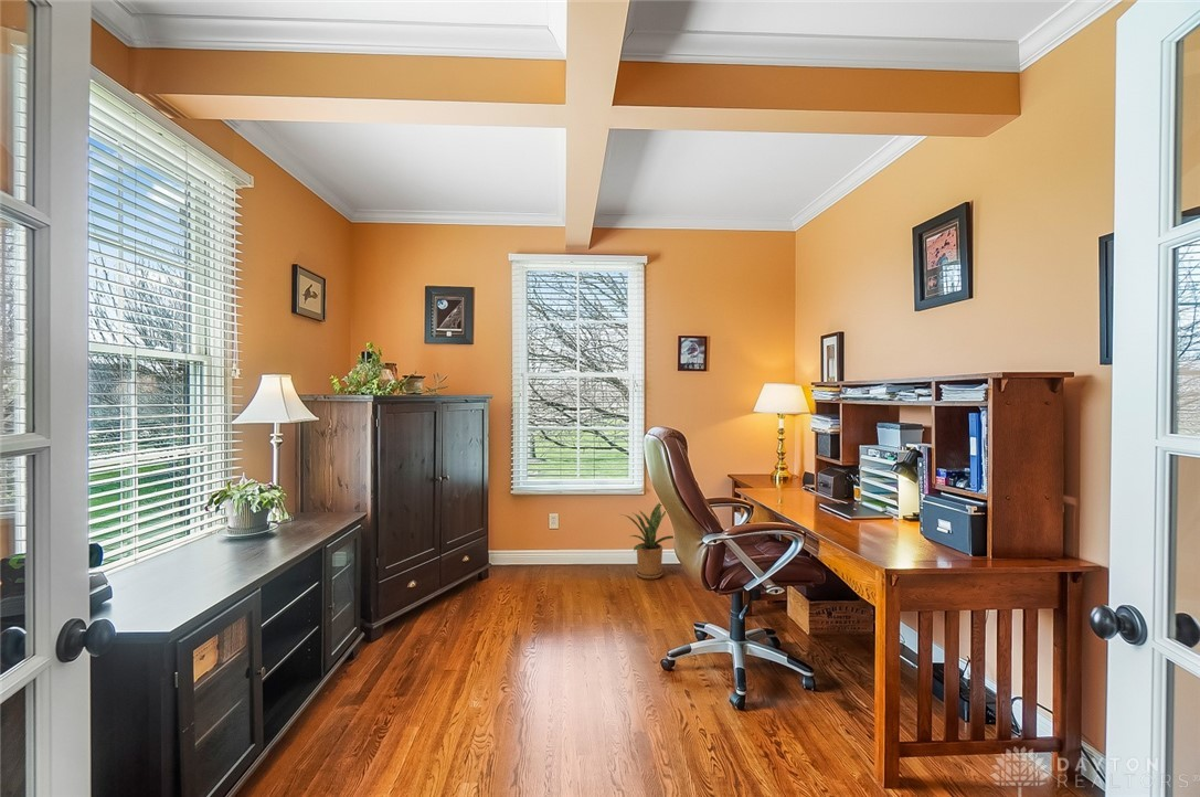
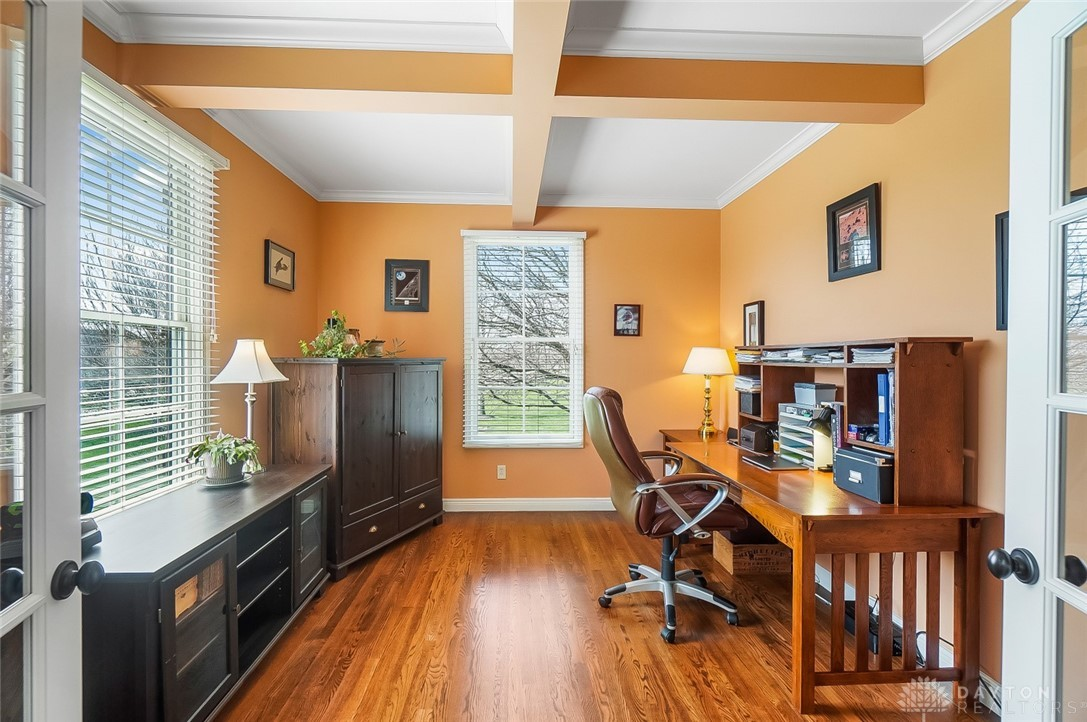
- house plant (647, 536)
